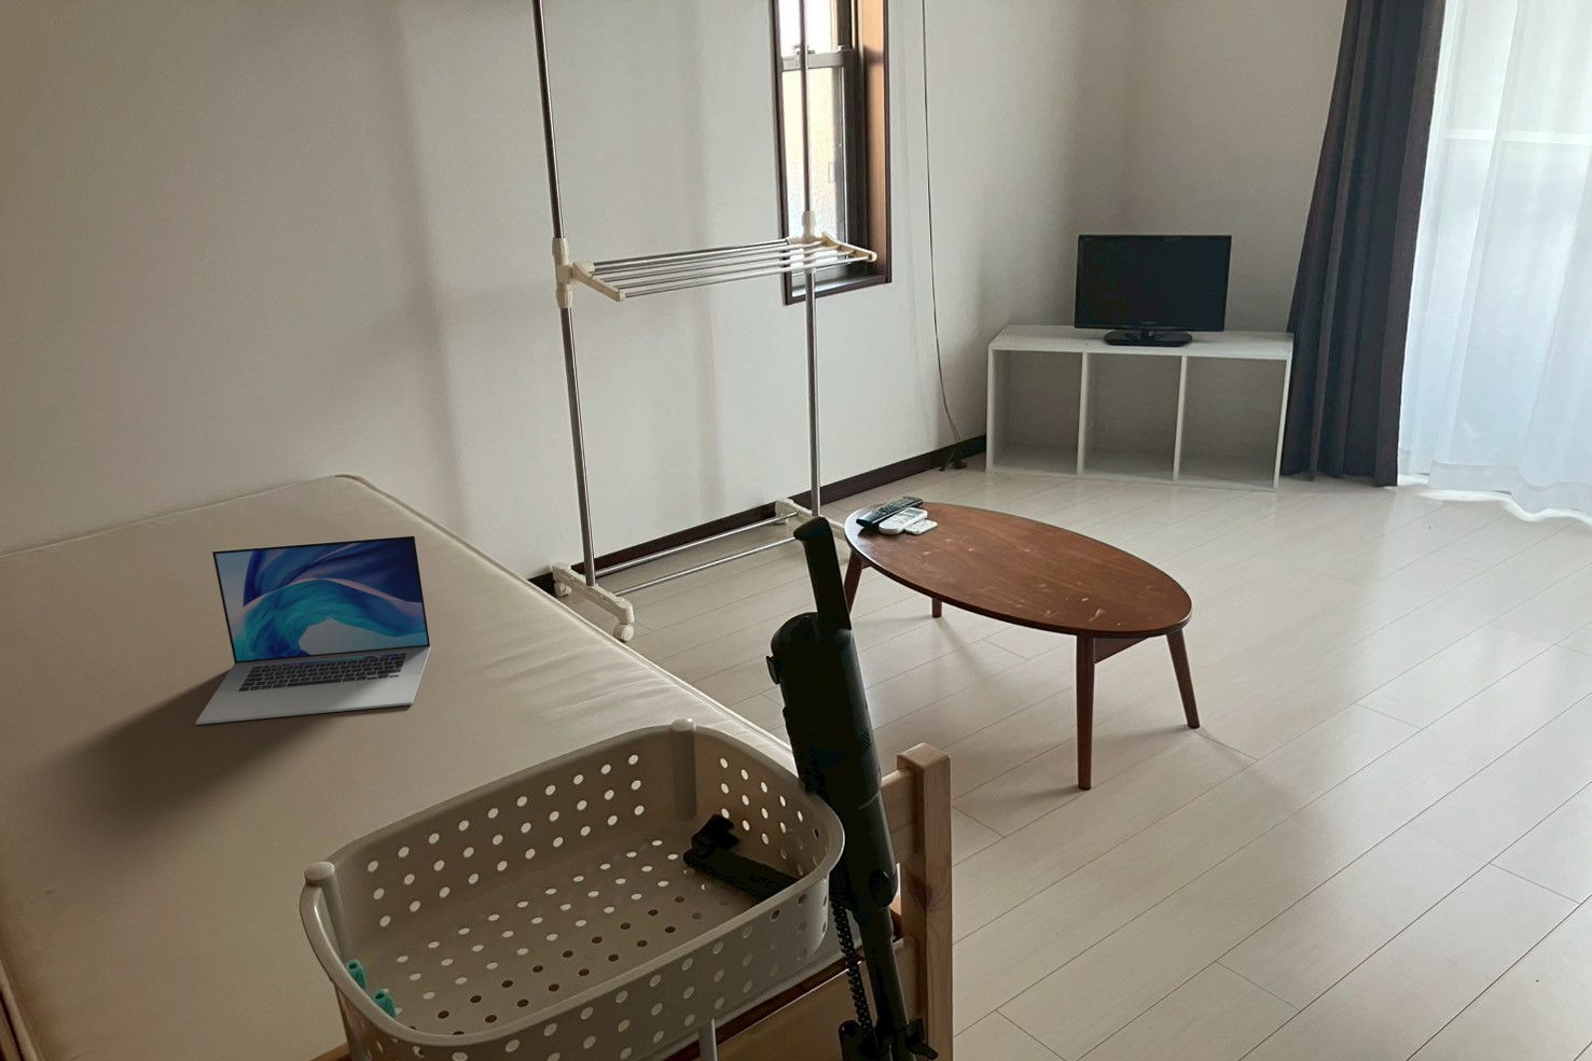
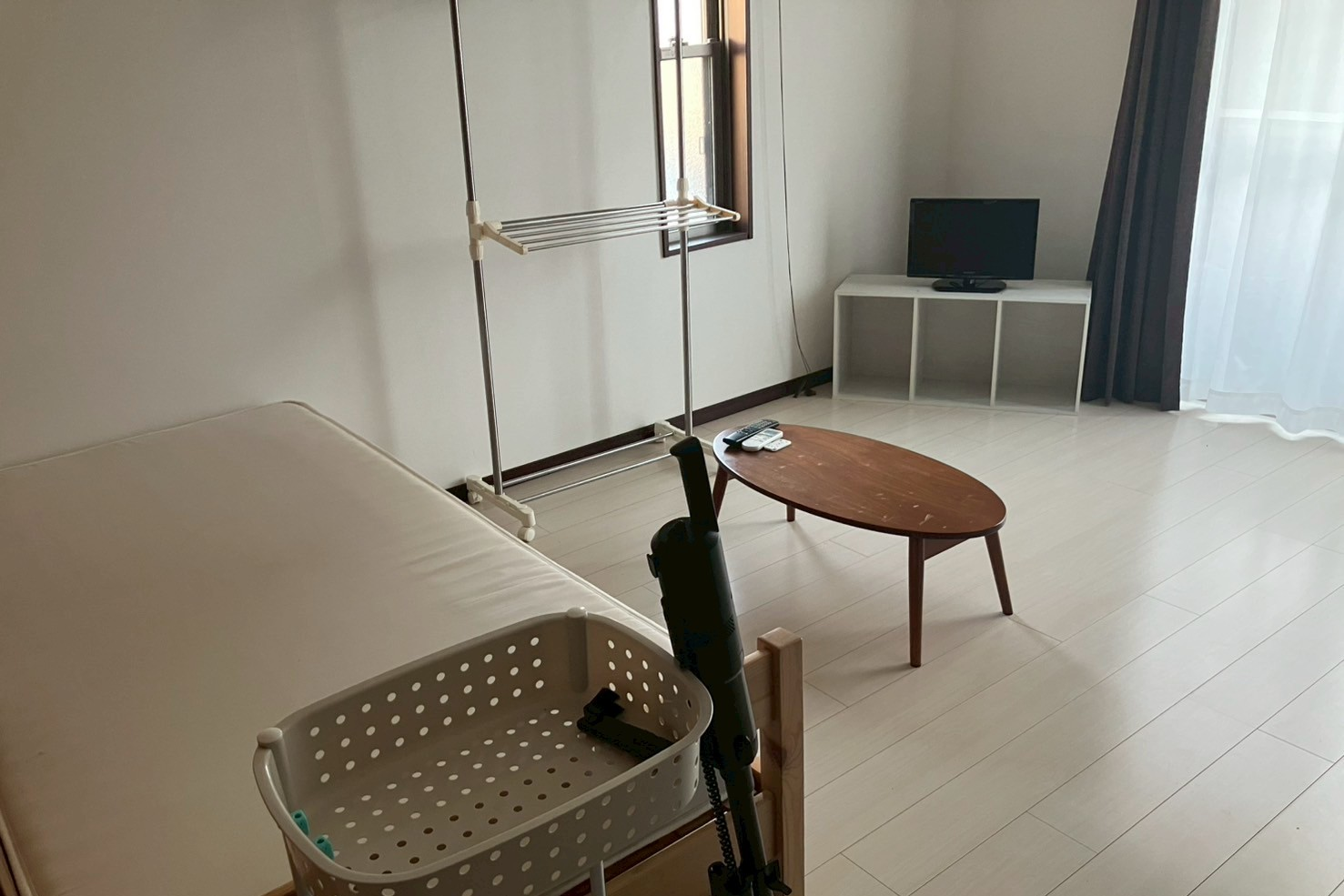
- laptop (309, 626)
